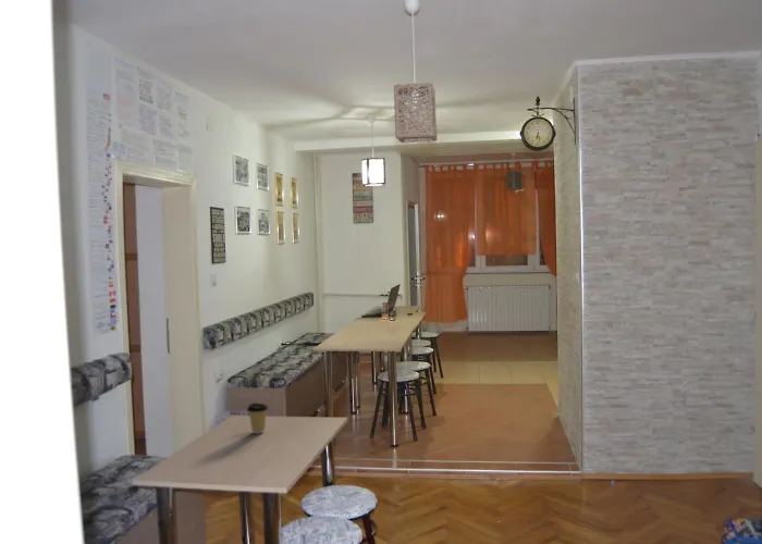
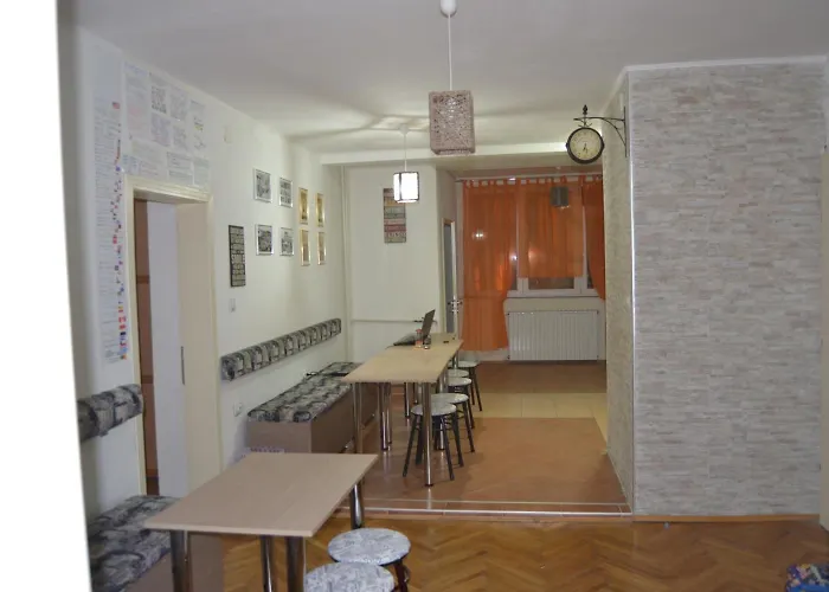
- coffee cup (257, 418)
